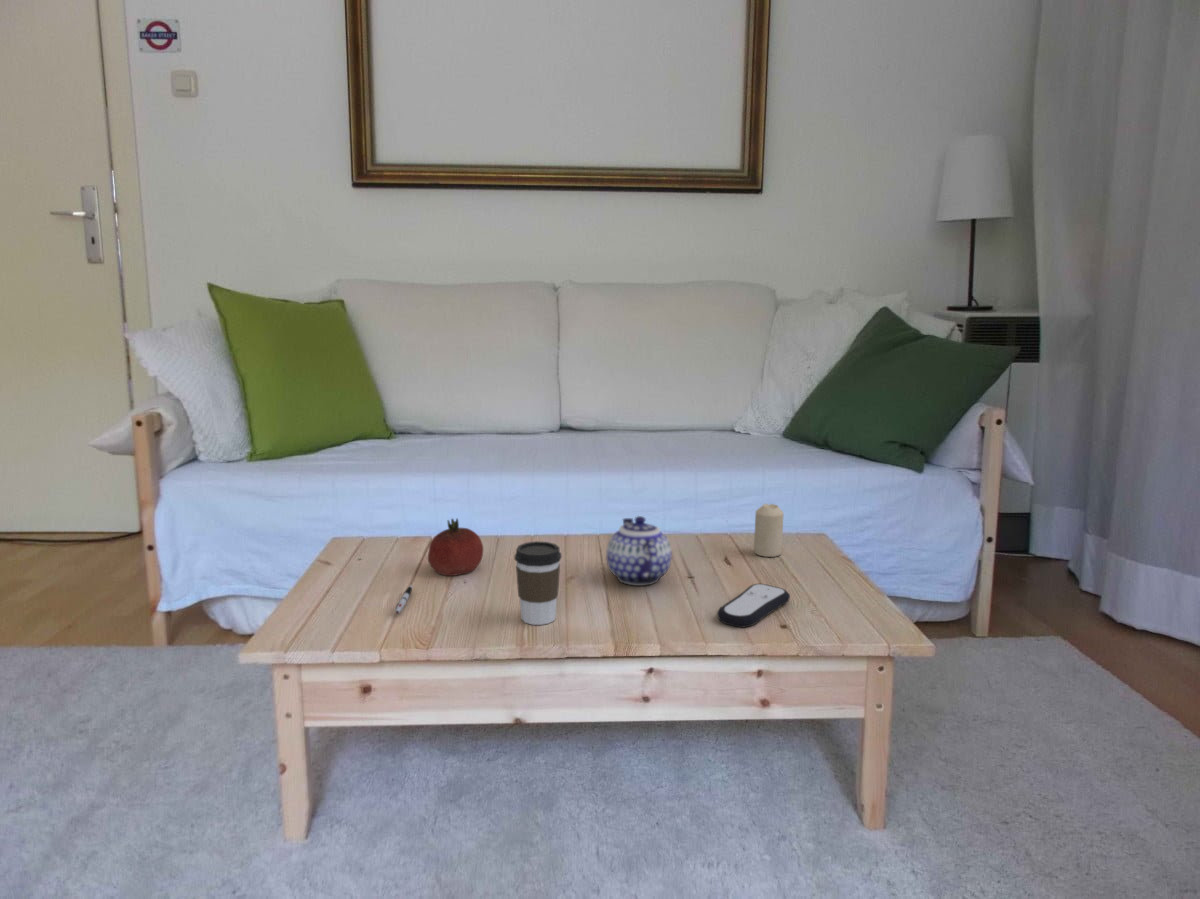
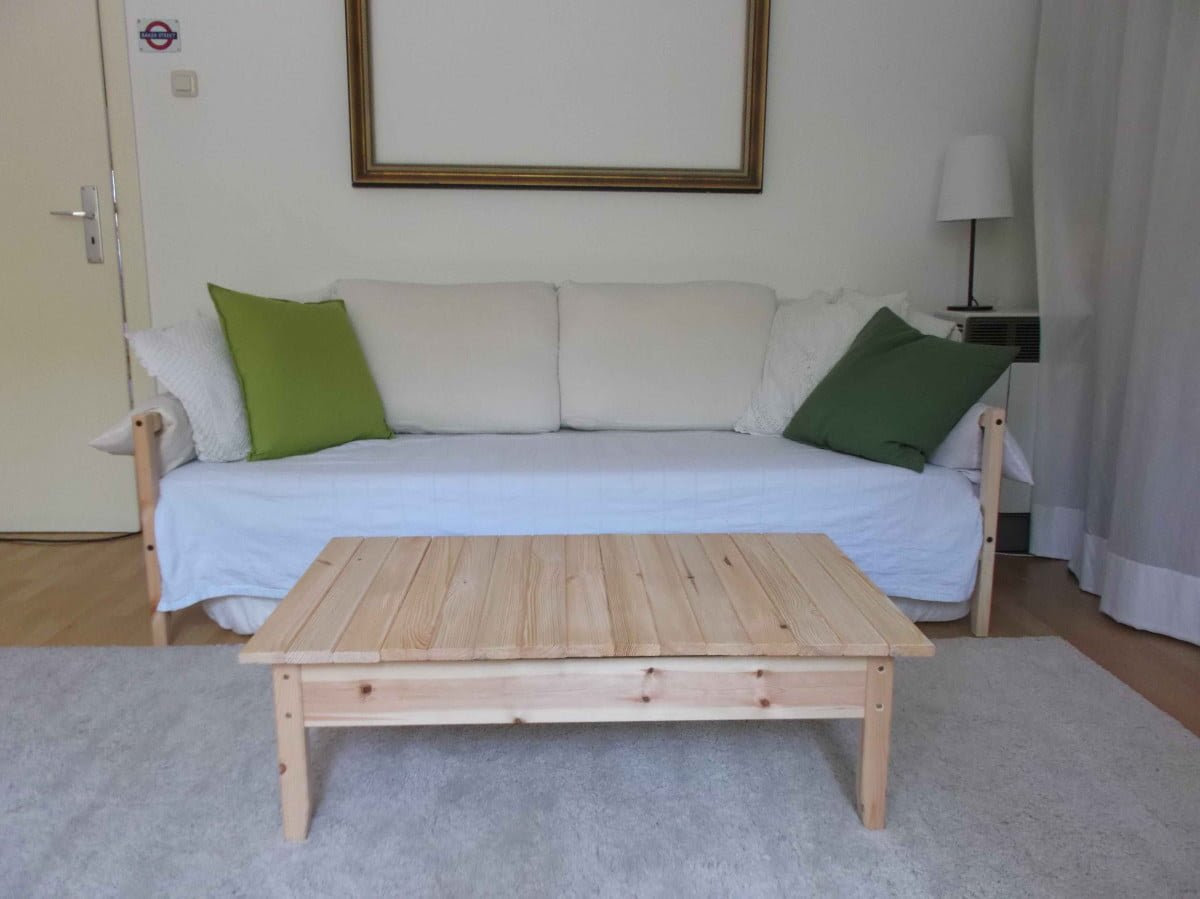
- candle (768, 529)
- coffee cup (538, 583)
- pen (404, 598)
- fruit (454, 543)
- teapot (639, 547)
- remote control (752, 604)
